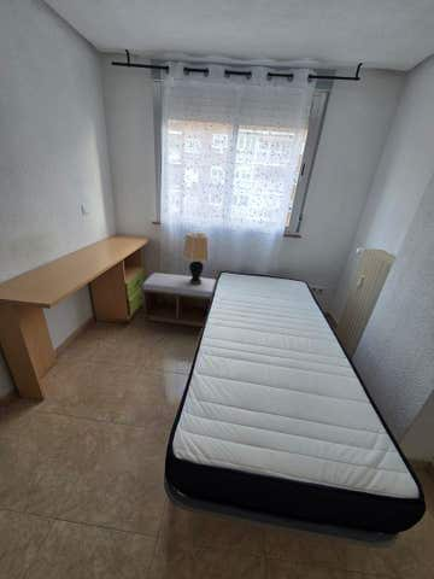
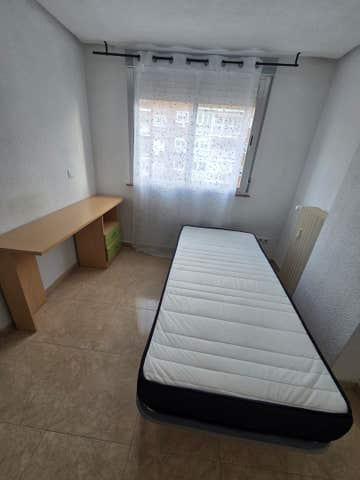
- table lamp (195, 259)
- bench (181, 299)
